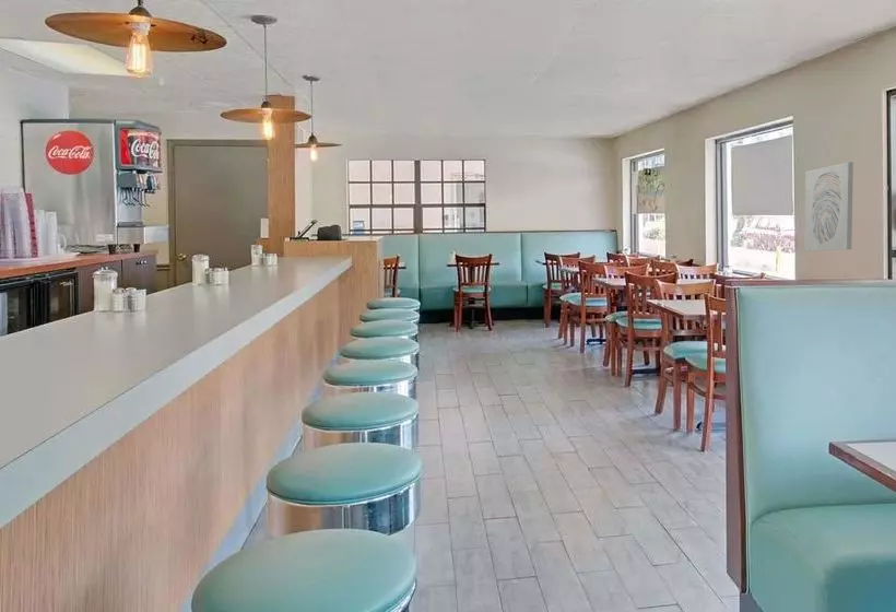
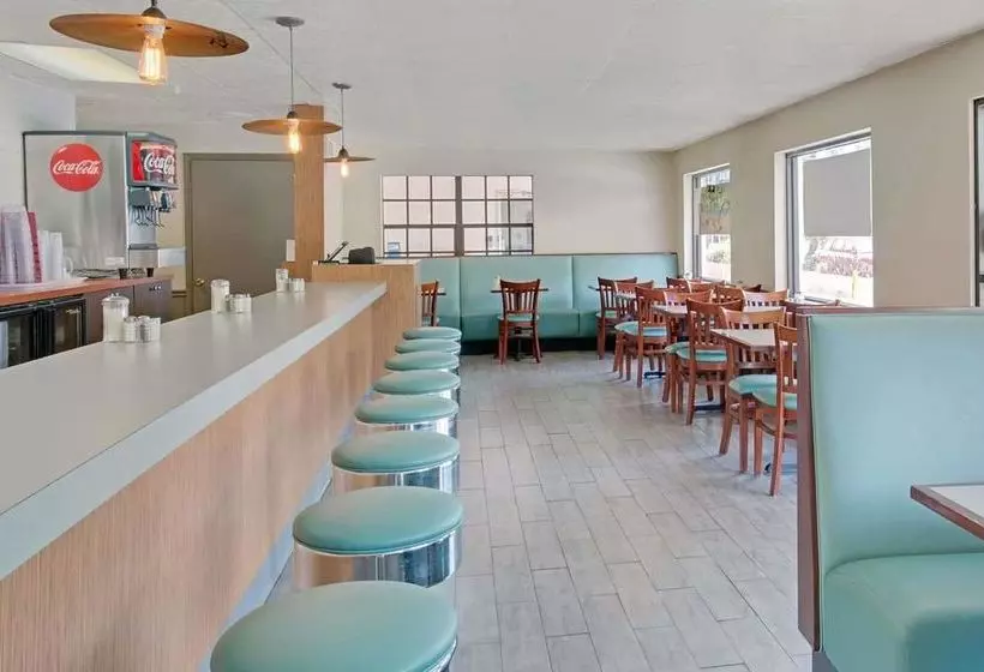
- wall art (827, 209)
